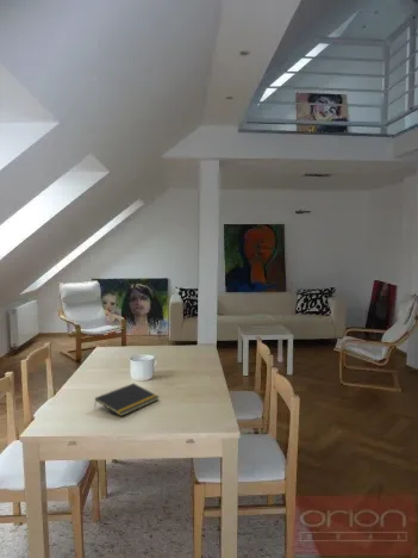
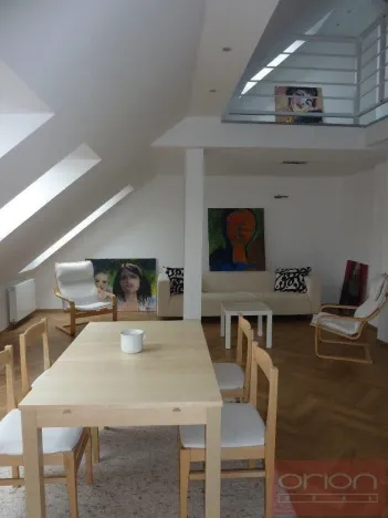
- notepad (127, 398)
